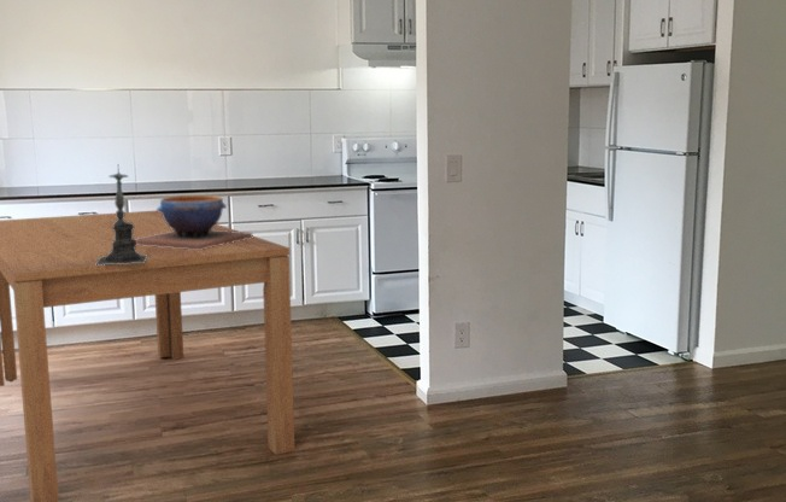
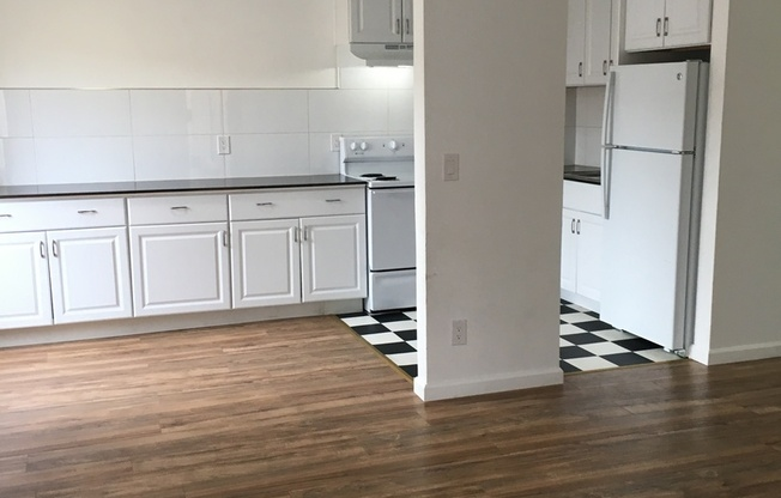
- candle holder (118, 210)
- dining table (112, 299)
- decorative bowl (192, 218)
